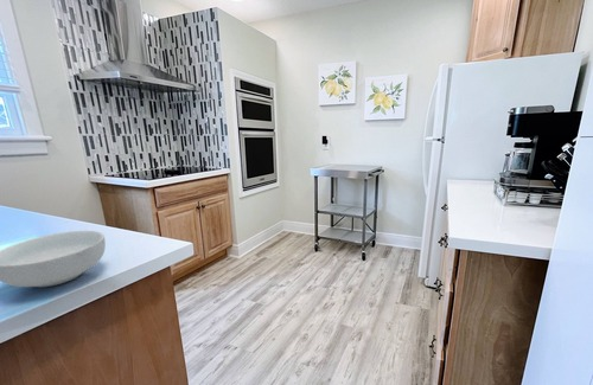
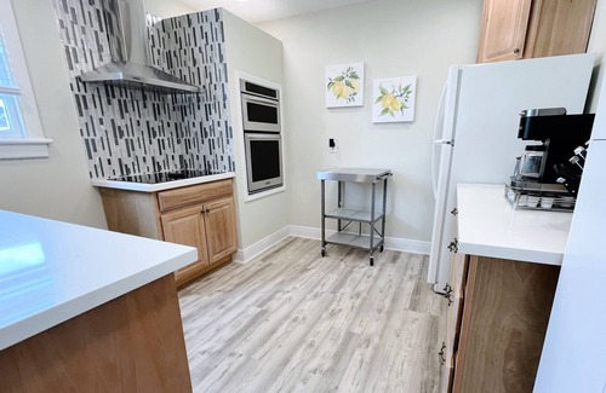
- cereal bowl (56, 261)
